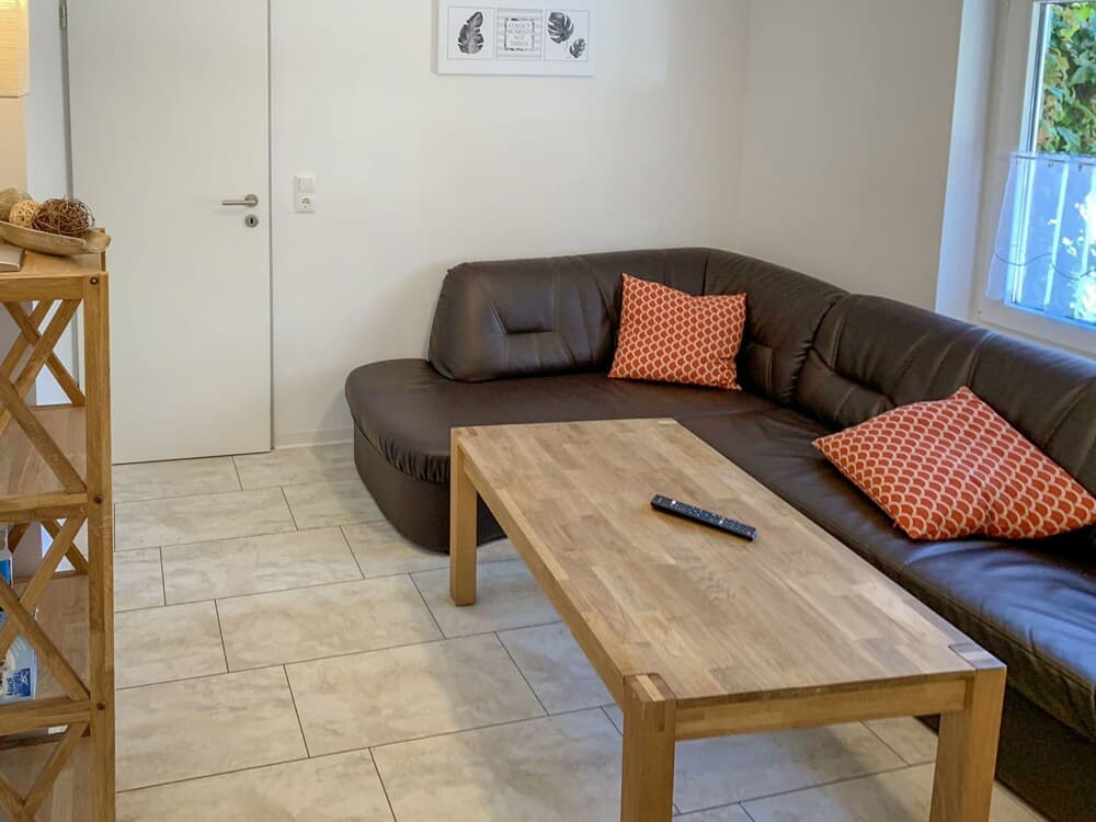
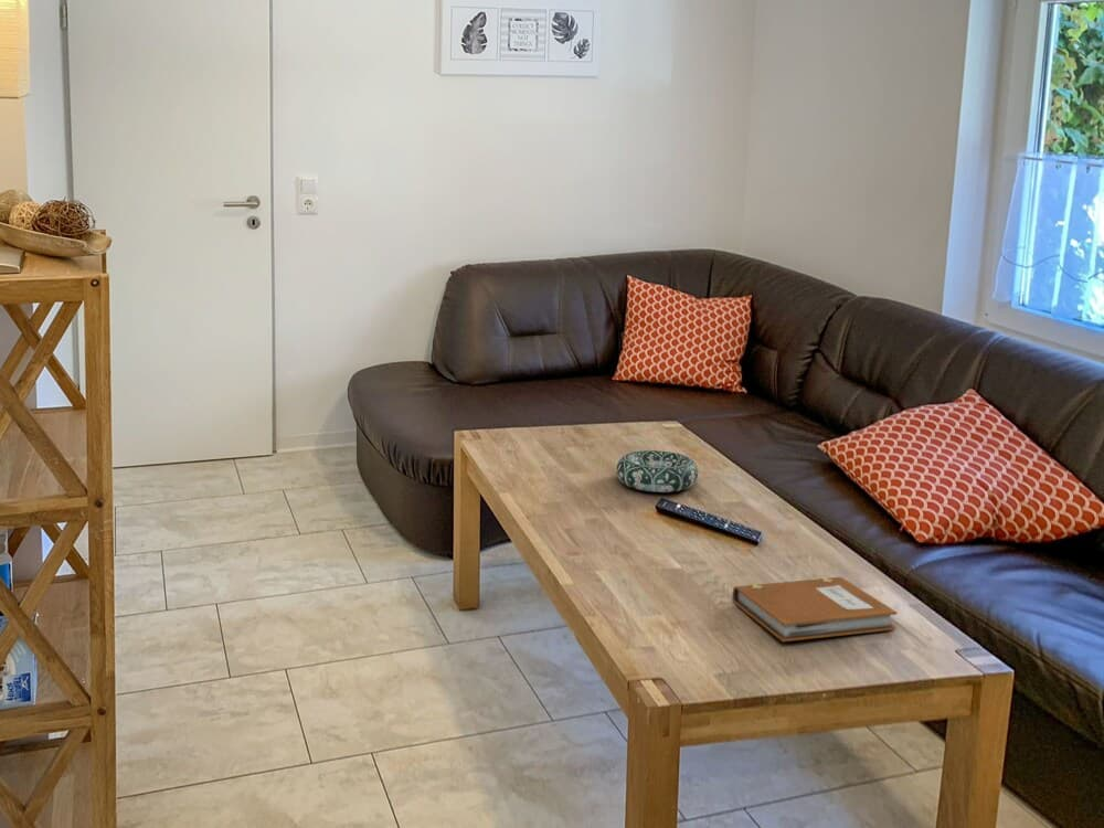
+ decorative bowl (657, 471)
+ notebook (815, 606)
